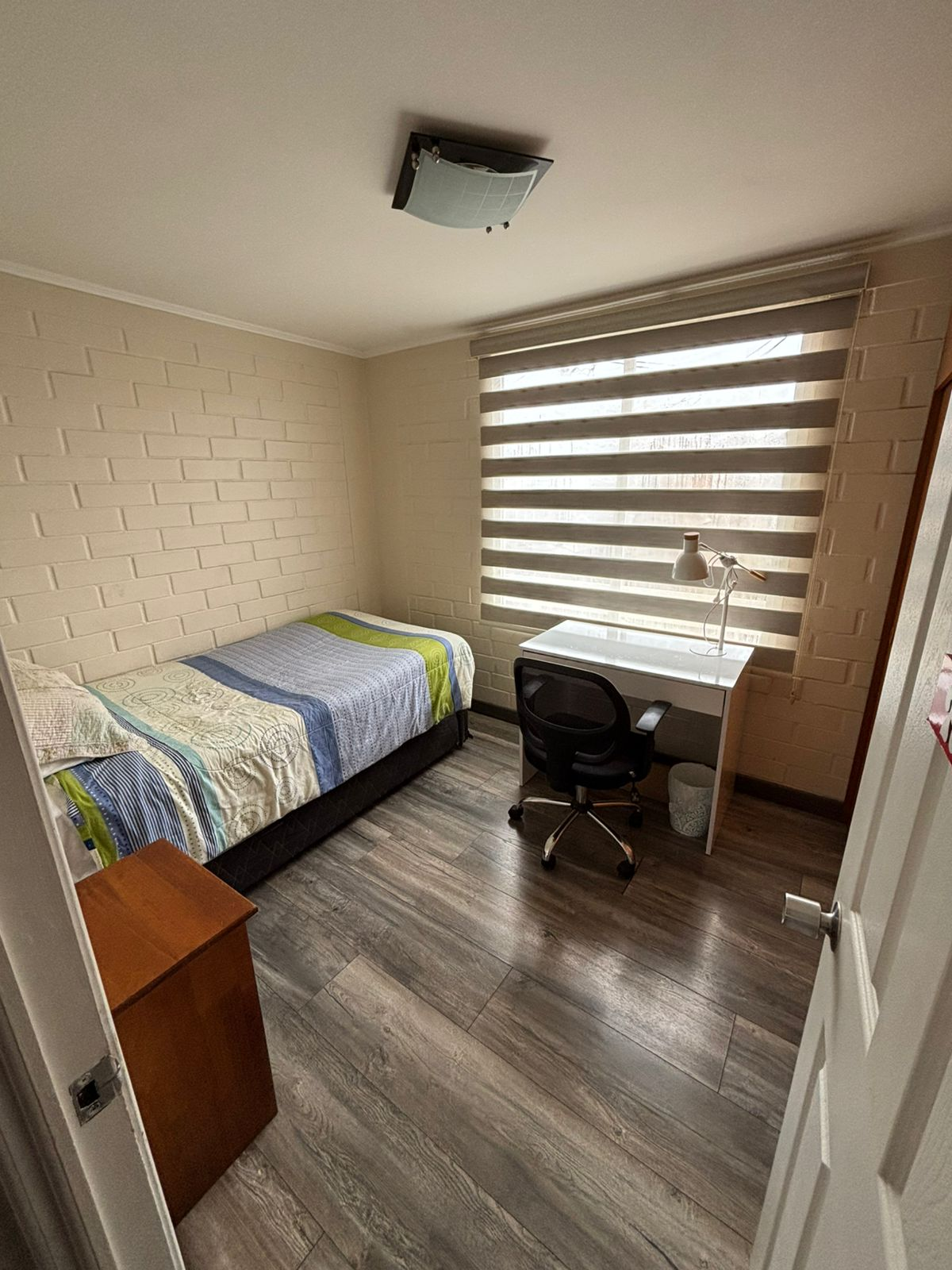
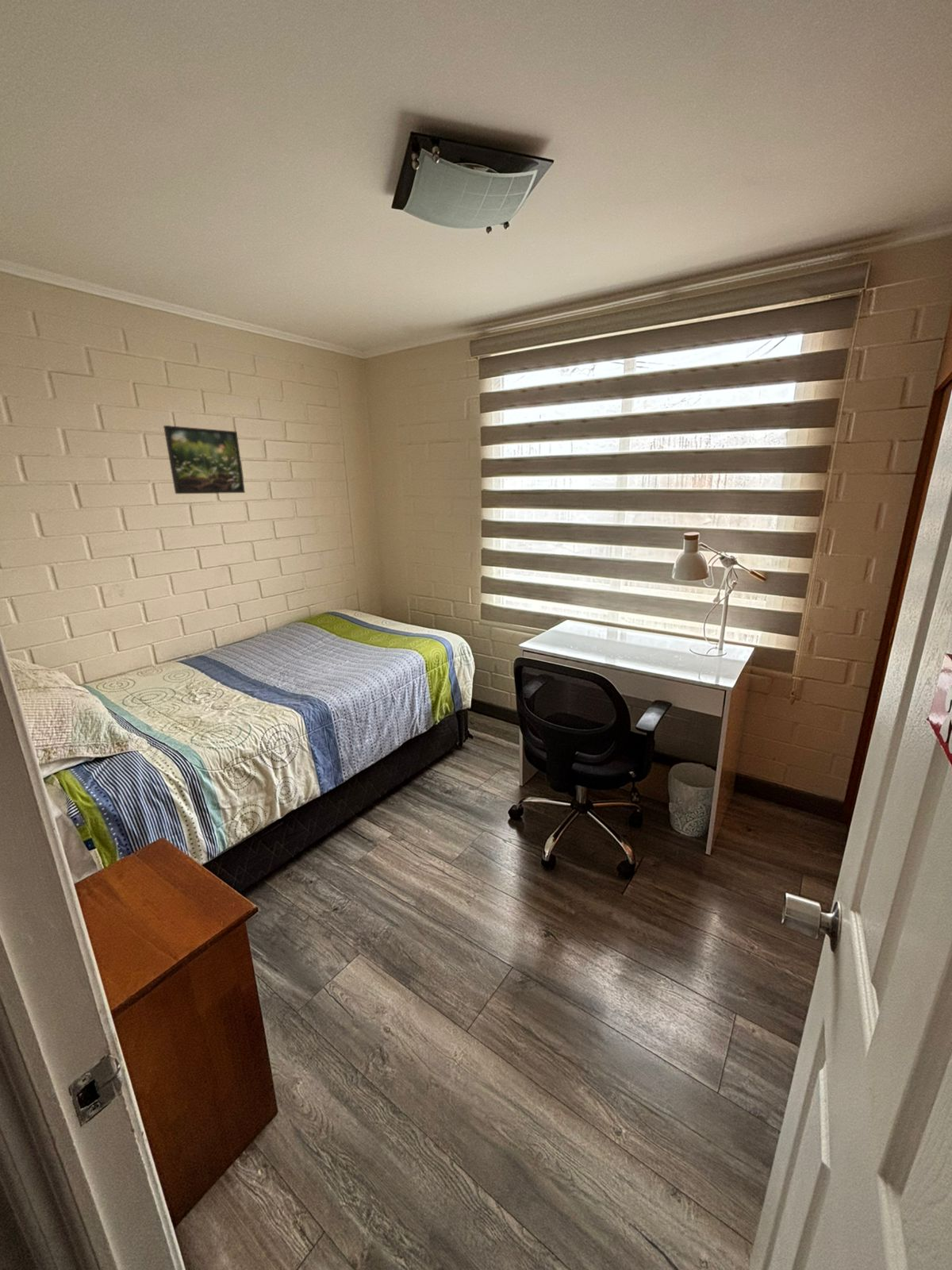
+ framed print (207, 461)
